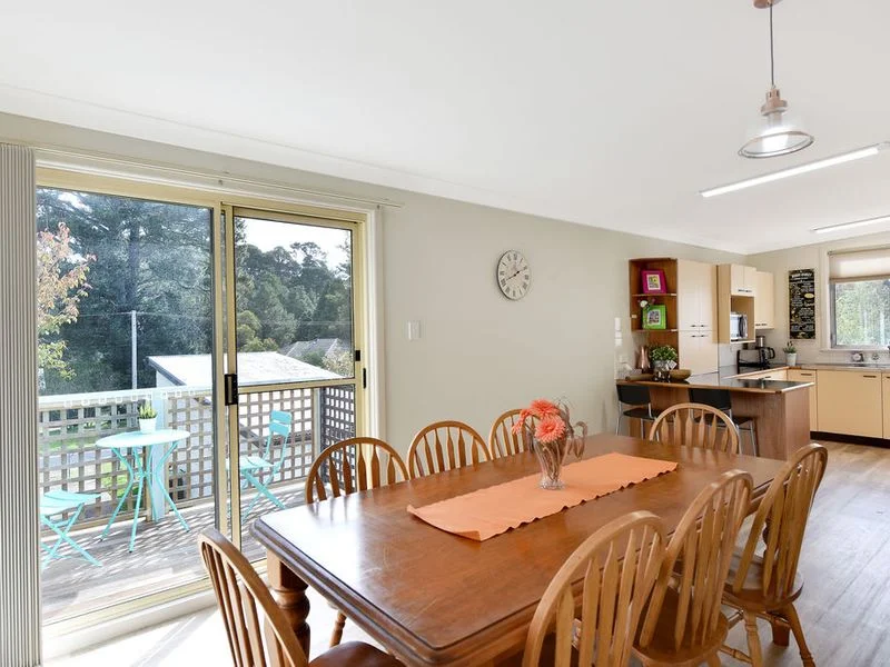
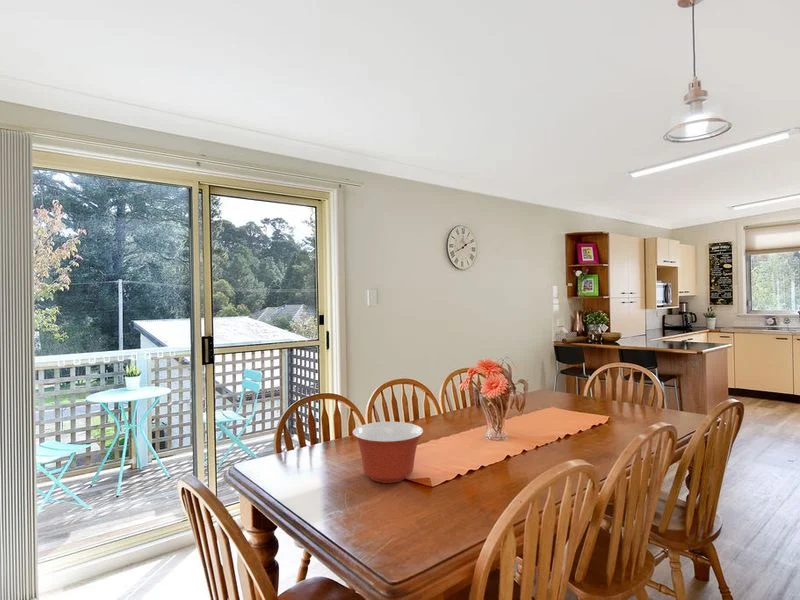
+ mixing bowl (388, 453)
